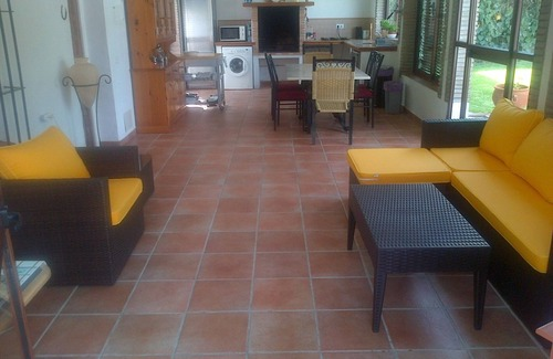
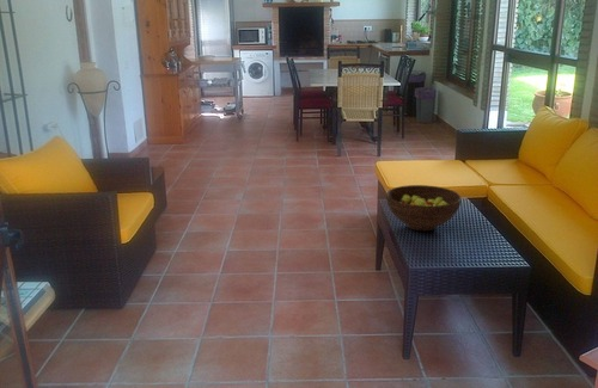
+ fruit bowl (422, 210)
